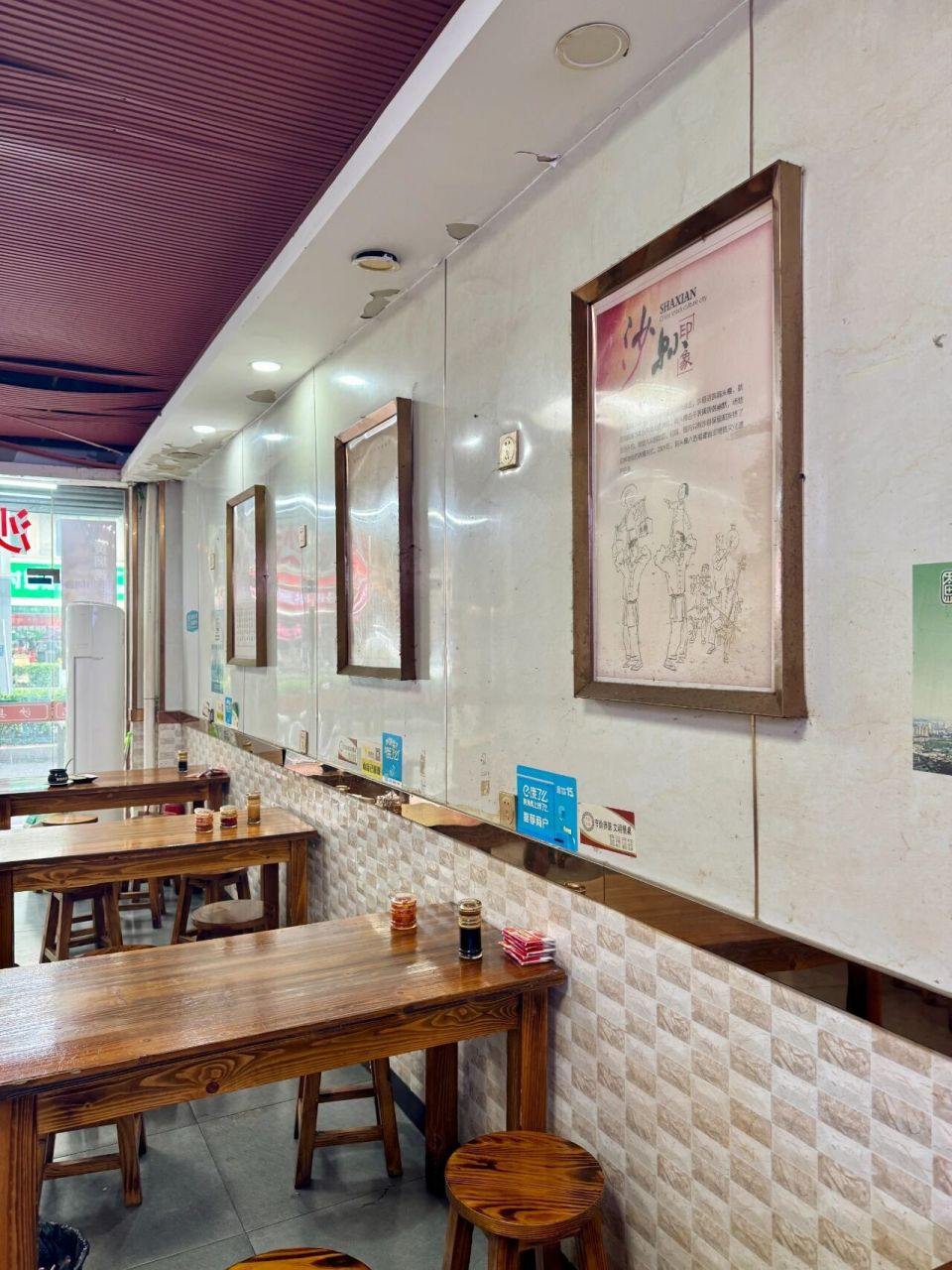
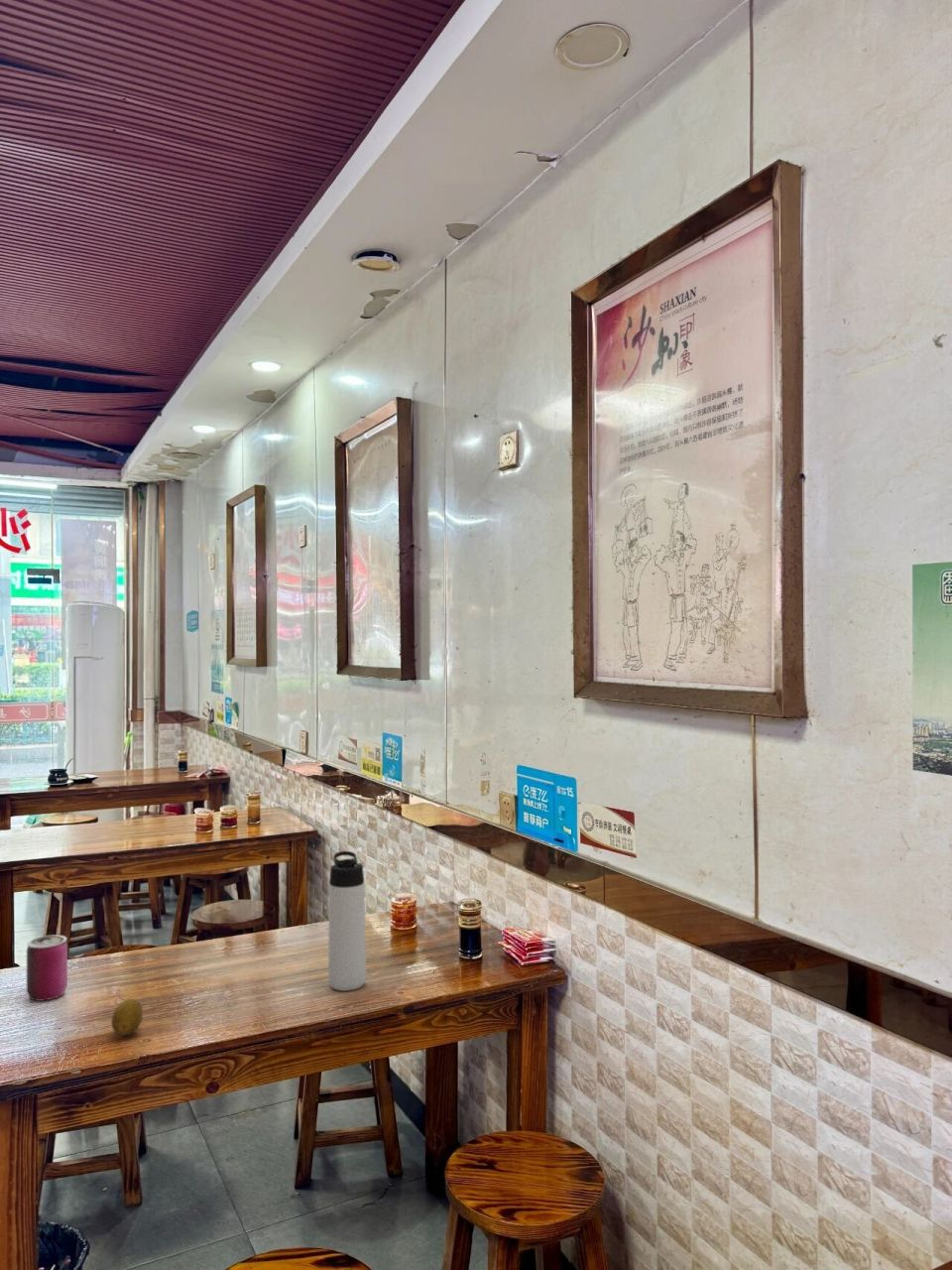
+ fruit (127, 1016)
+ thermos bottle (346, 919)
+ can (47, 967)
